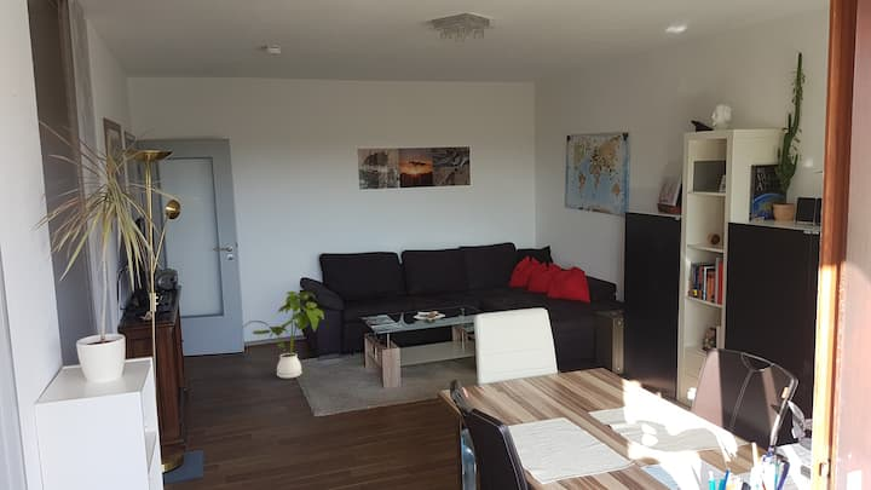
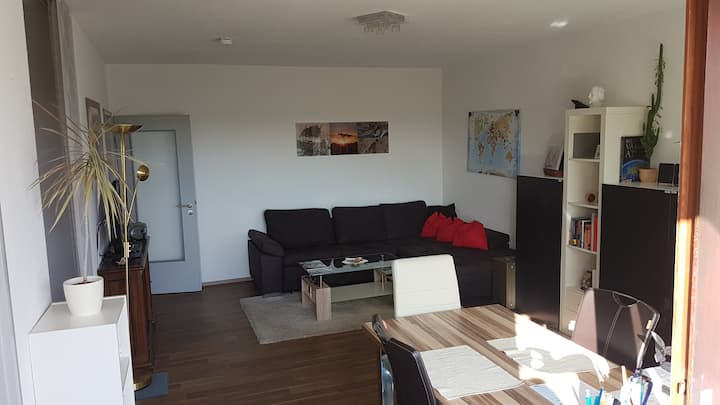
- house plant (287, 332)
